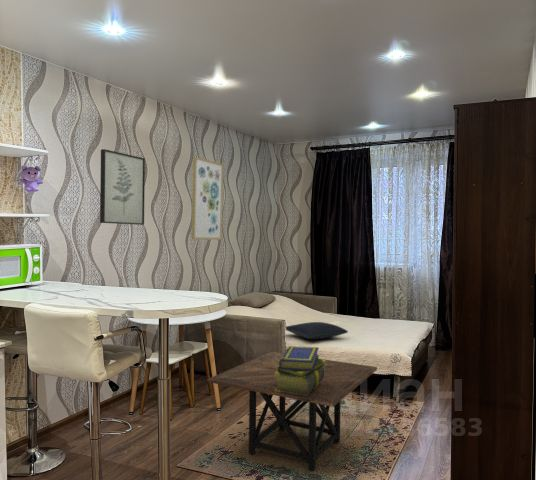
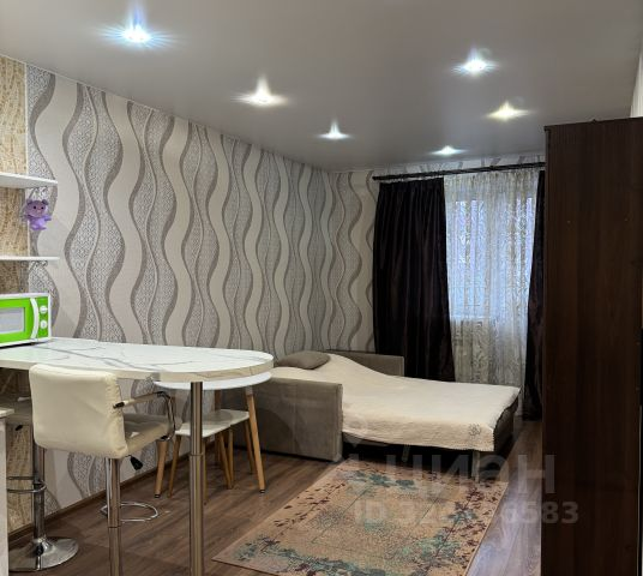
- wall art (208, 200)
- stack of books (300, 368)
- wall art (123, 189)
- side table (296, 410)
- pillow (314, 329)
